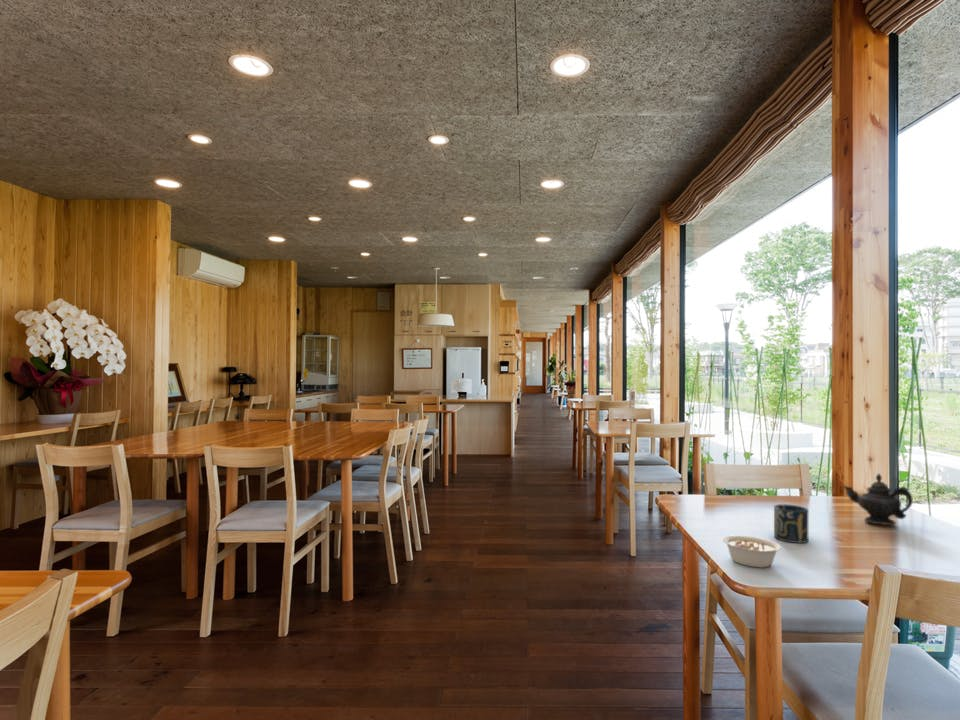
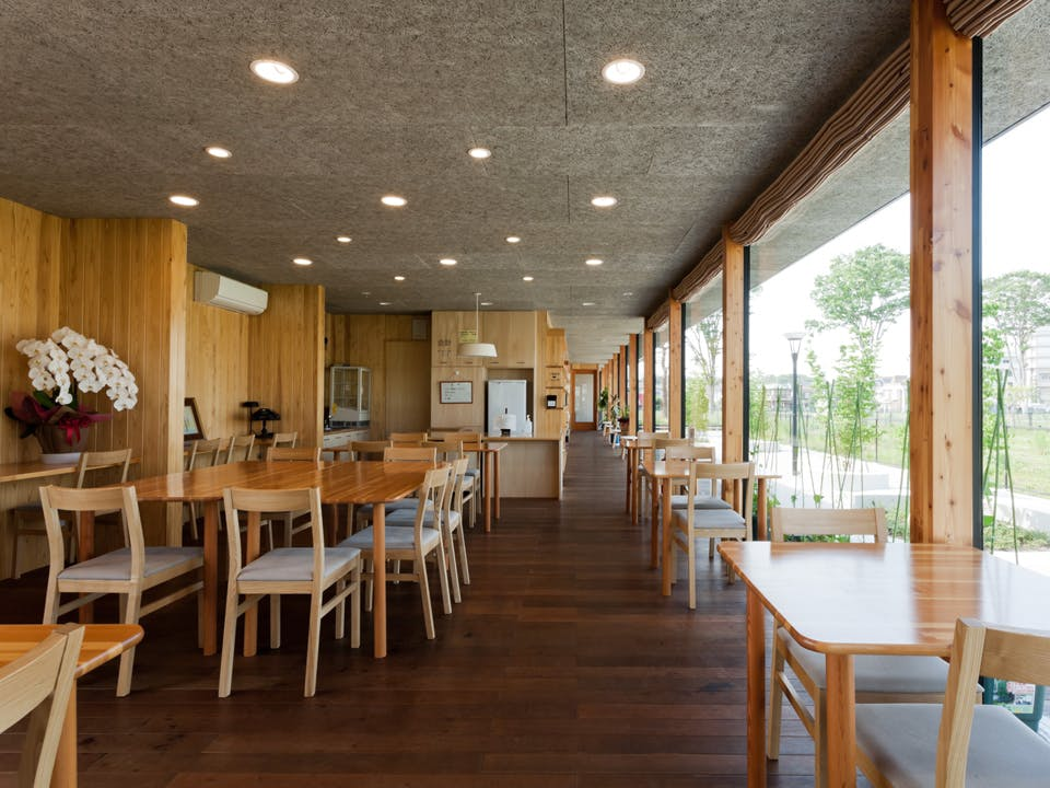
- cup (792, 522)
- teapot (876, 497)
- legume (753, 550)
